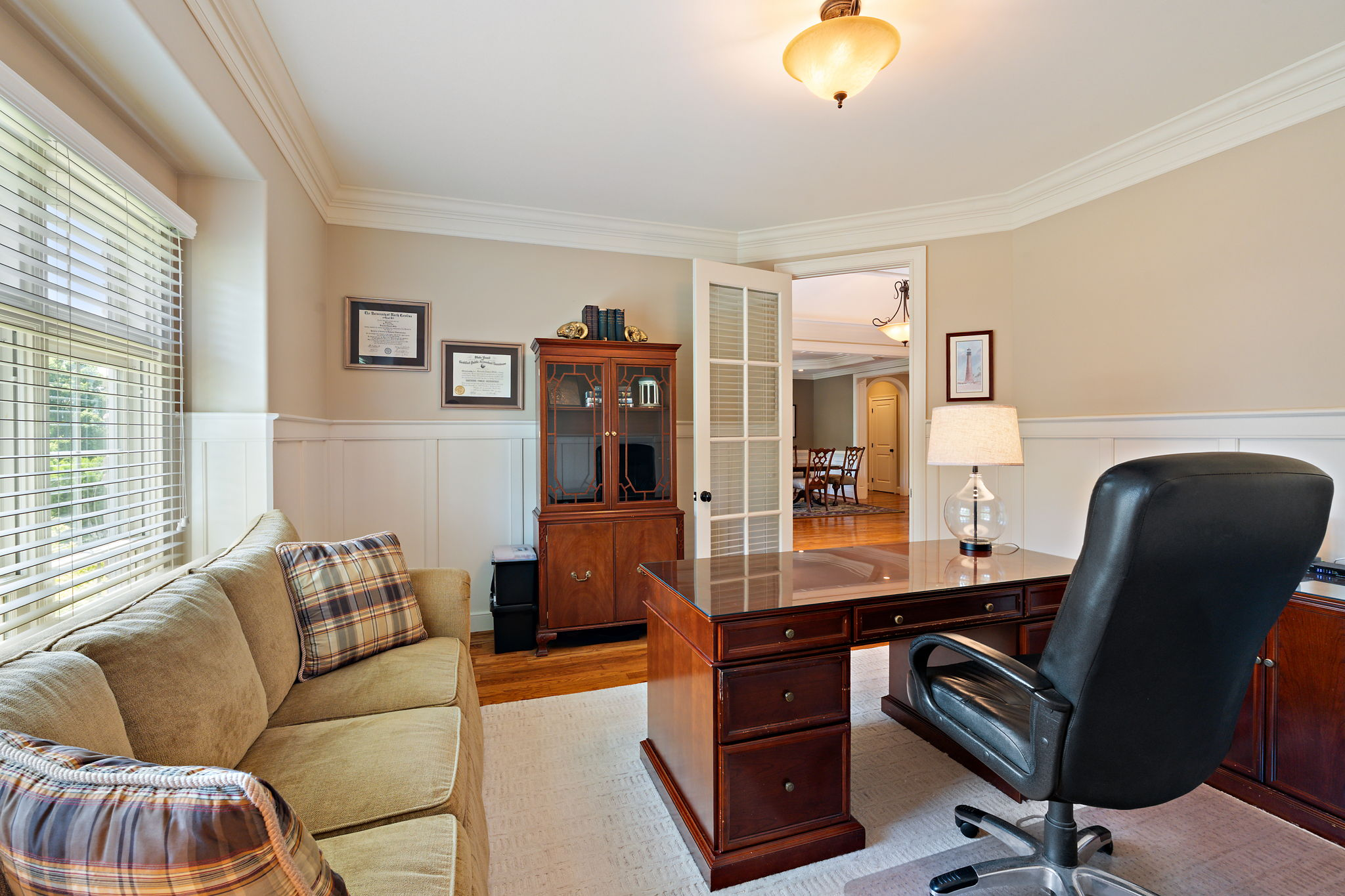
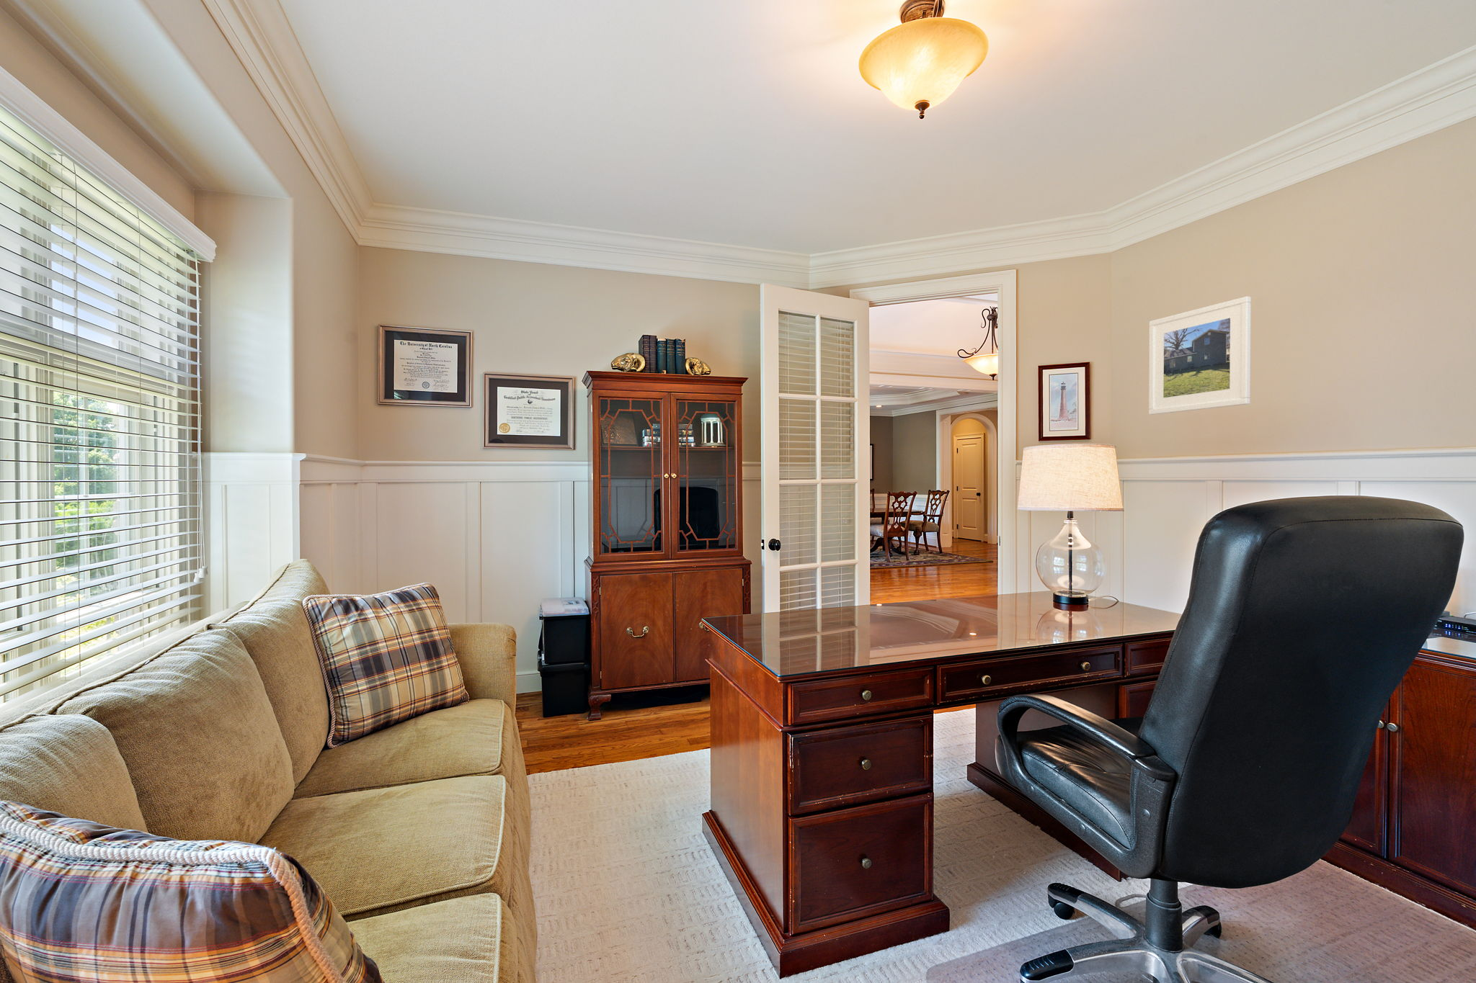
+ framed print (1196, 360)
